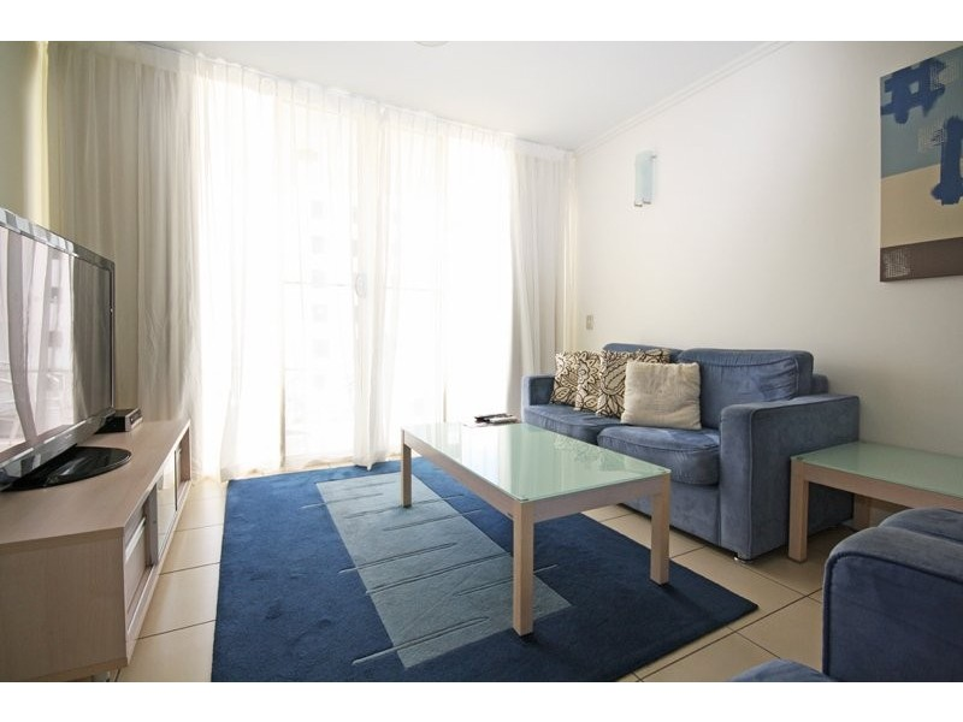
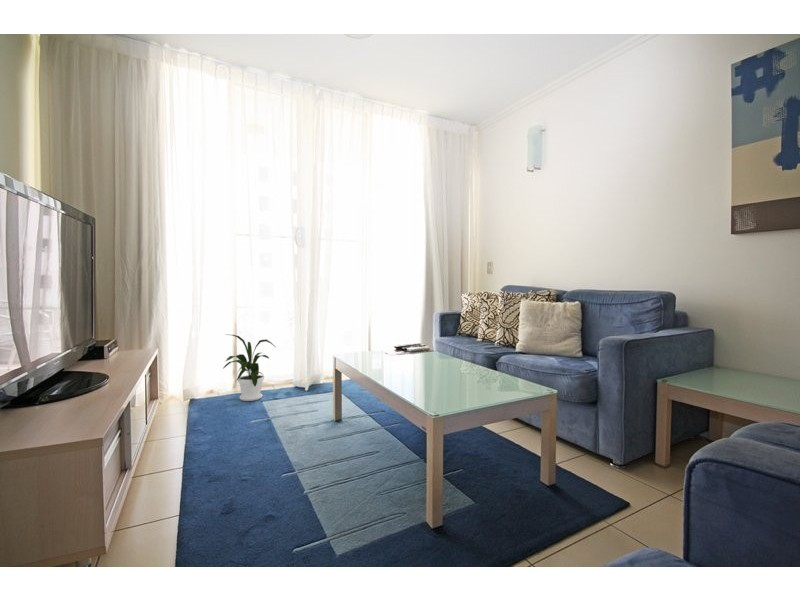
+ house plant (249, 366)
